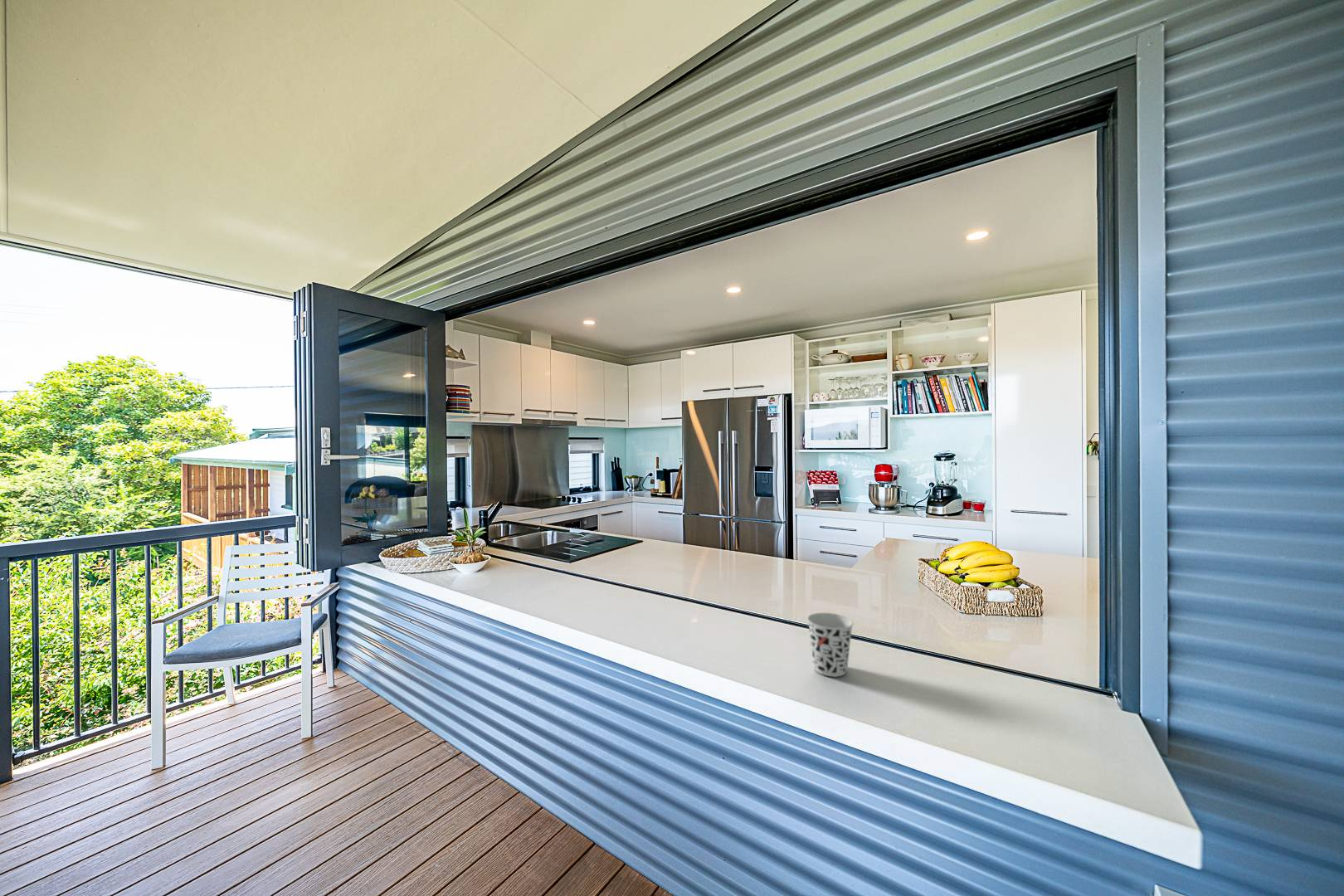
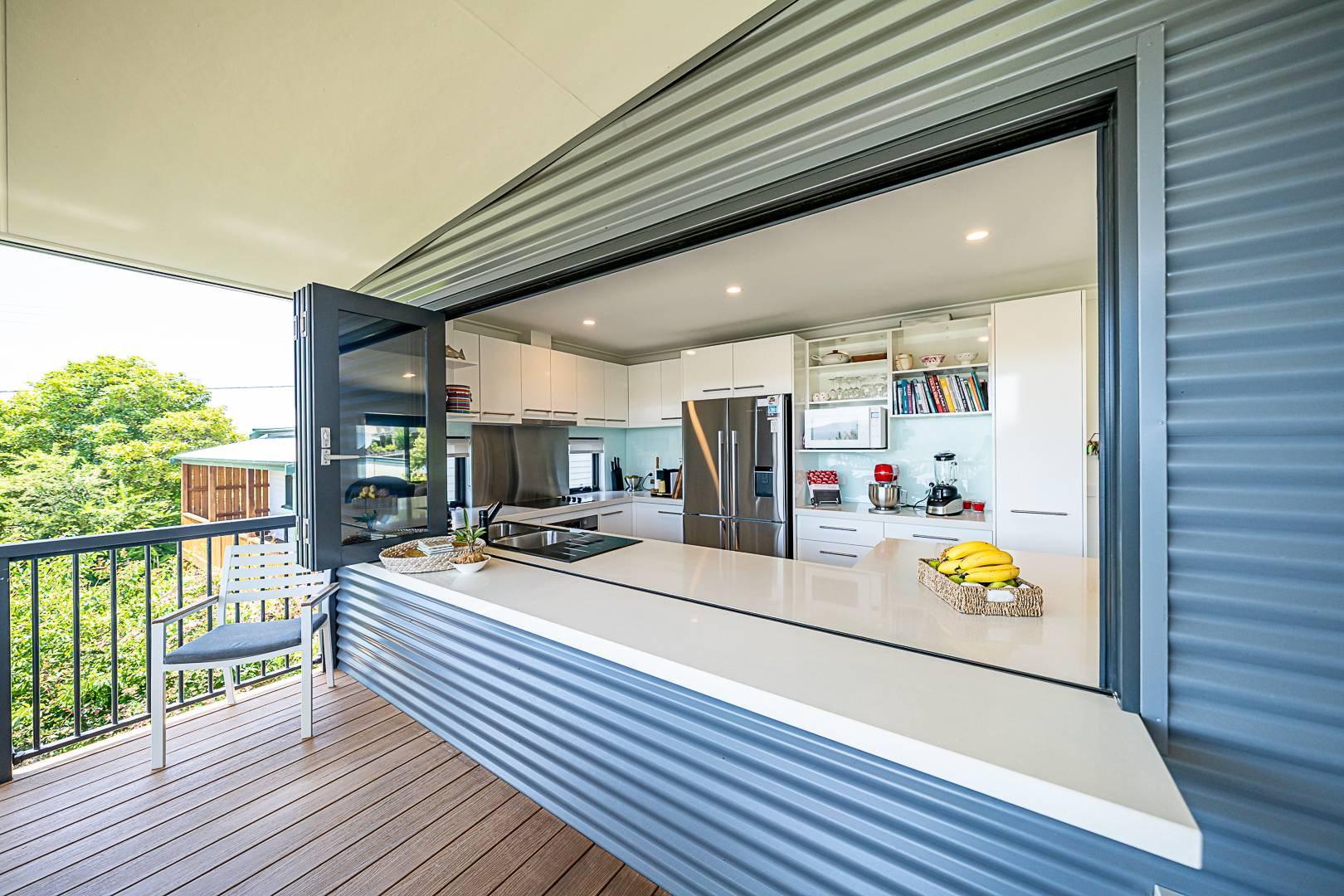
- cup (830, 645)
